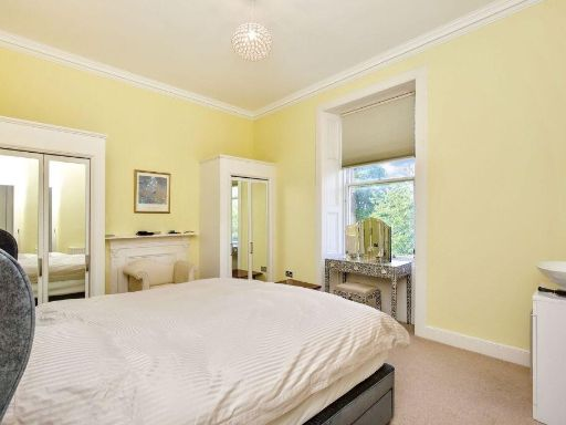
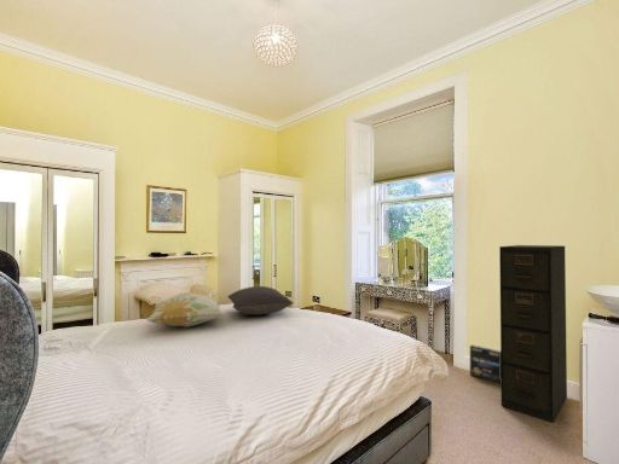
+ box (486, 362)
+ pillow (259, 300)
+ decorative pillow (187, 309)
+ filing cabinet (533, 324)
